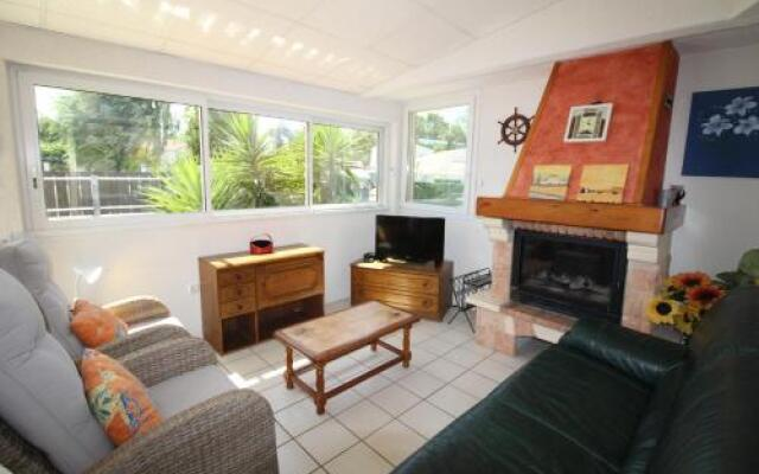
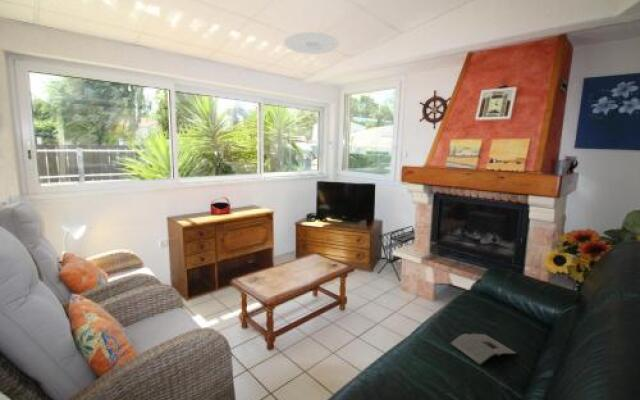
+ magazine (482, 345)
+ ceiling light (311, 41)
